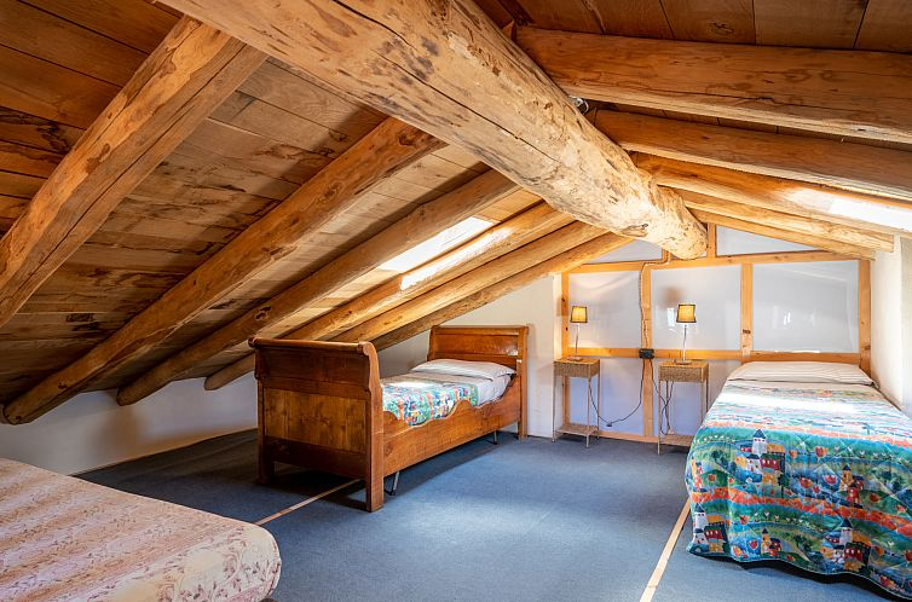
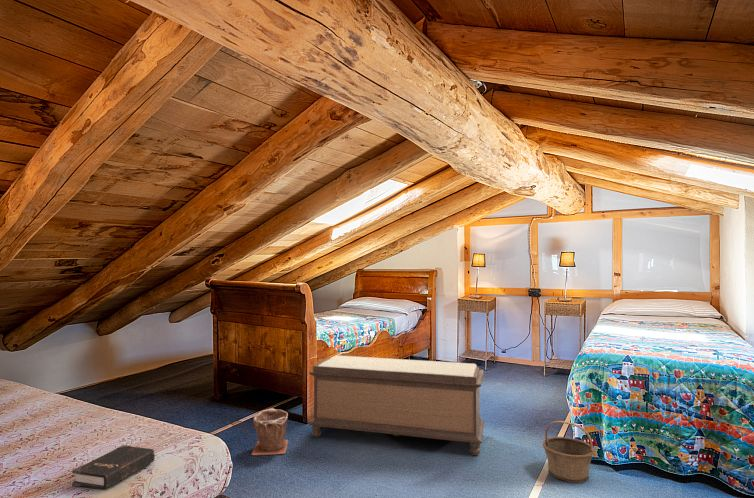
+ plant pot (270, 430)
+ bench (397, 400)
+ basket (568, 447)
+ hardback book (115, 466)
